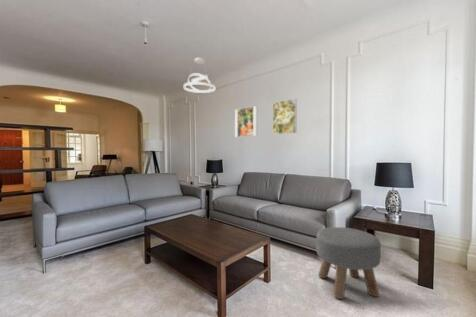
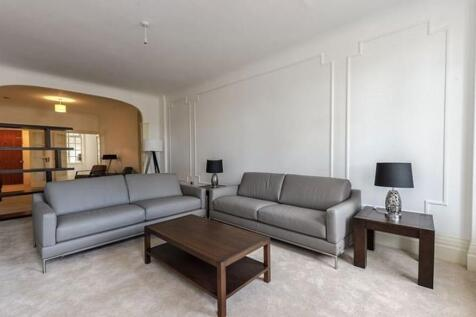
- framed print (245, 122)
- ottoman (346, 259)
- pendant light (199, 75)
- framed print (284, 117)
